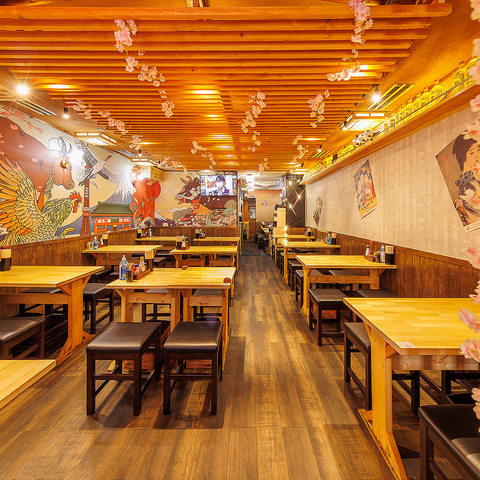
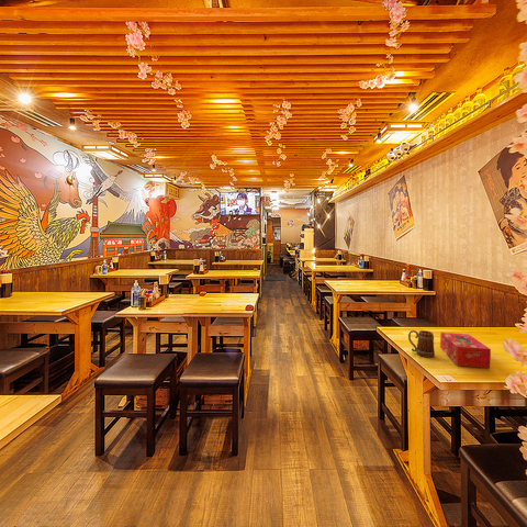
+ beer mug (421, 343)
+ tissue box (462, 348)
